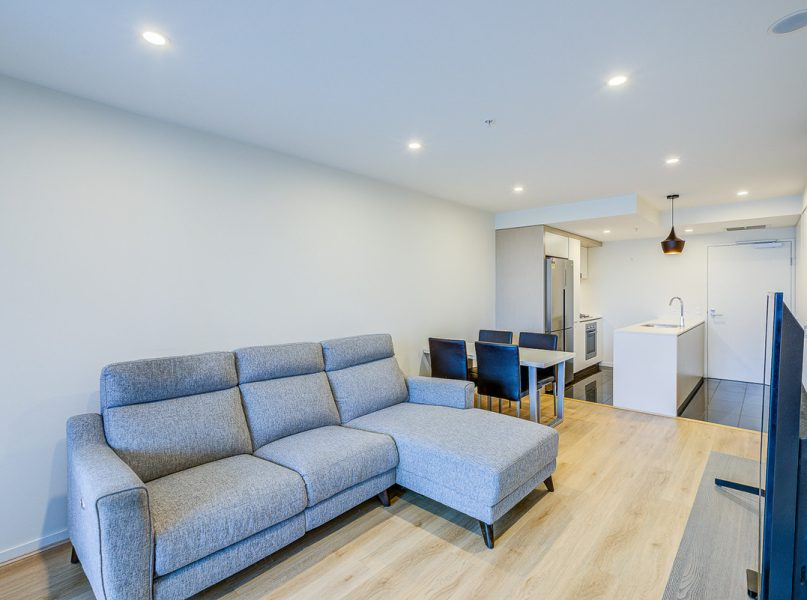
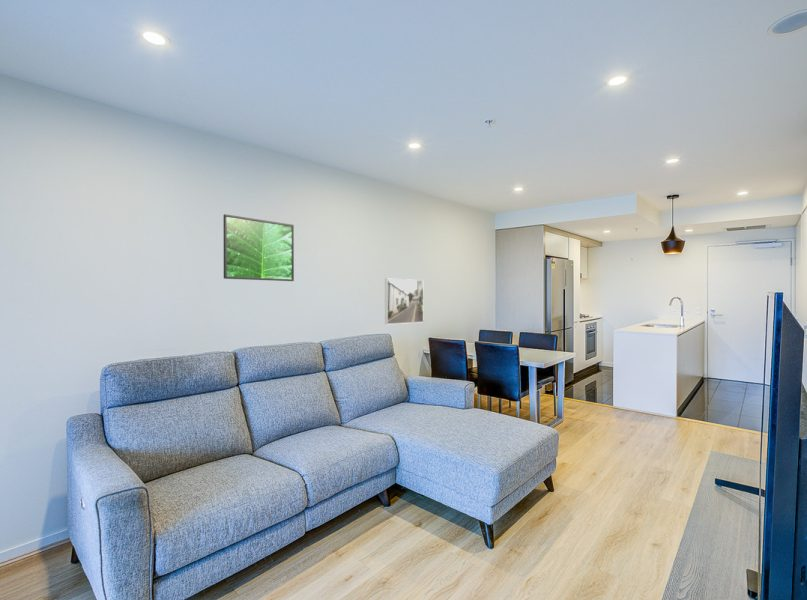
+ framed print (260, 249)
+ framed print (405, 301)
